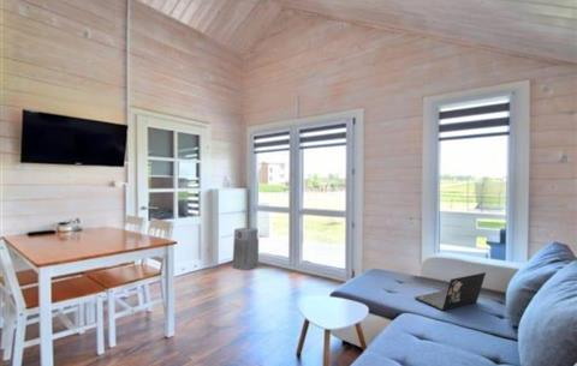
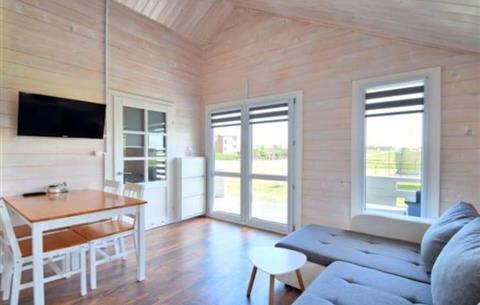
- laptop (448, 286)
- air purifier (246, 247)
